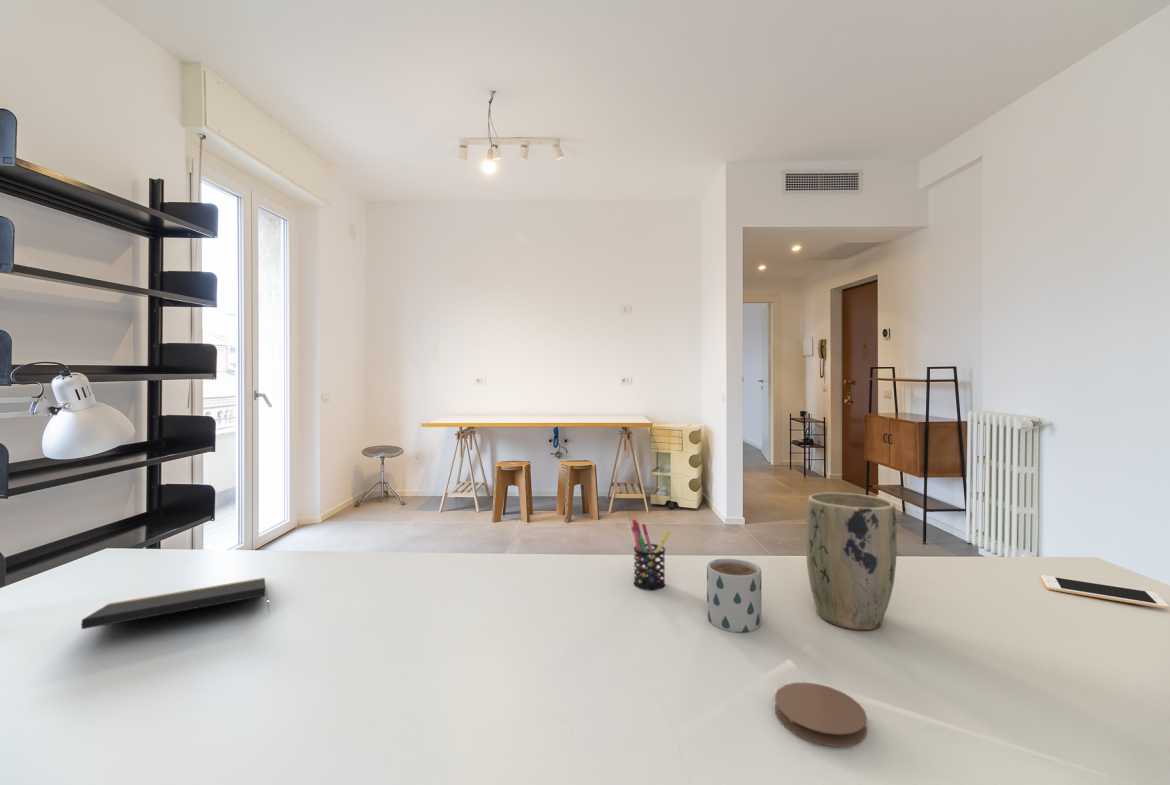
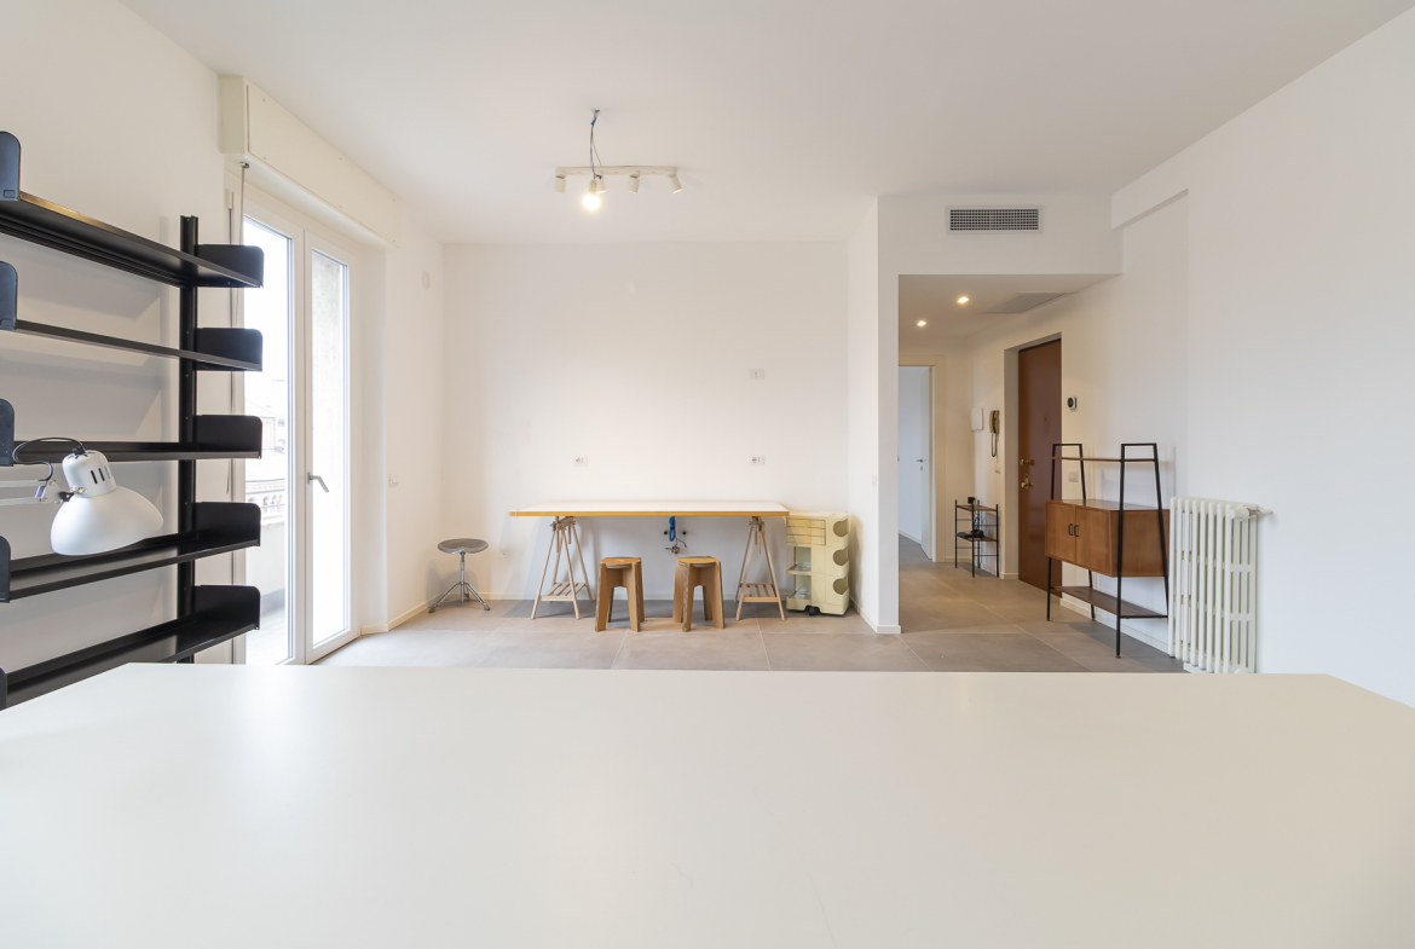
- mug (730, 590)
- plant pot (849, 558)
- pen holder (646, 554)
- coaster (819, 711)
- cell phone (1100, 590)
- notepad (186, 599)
